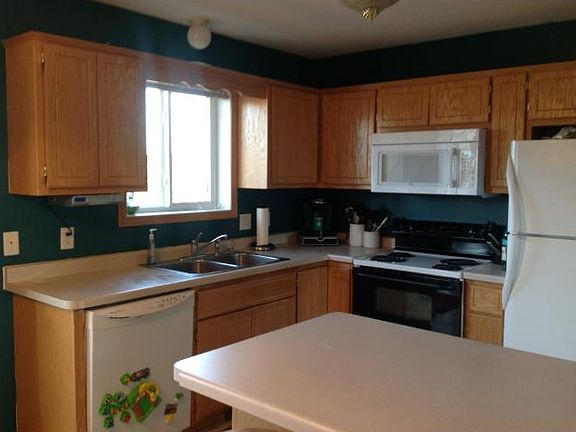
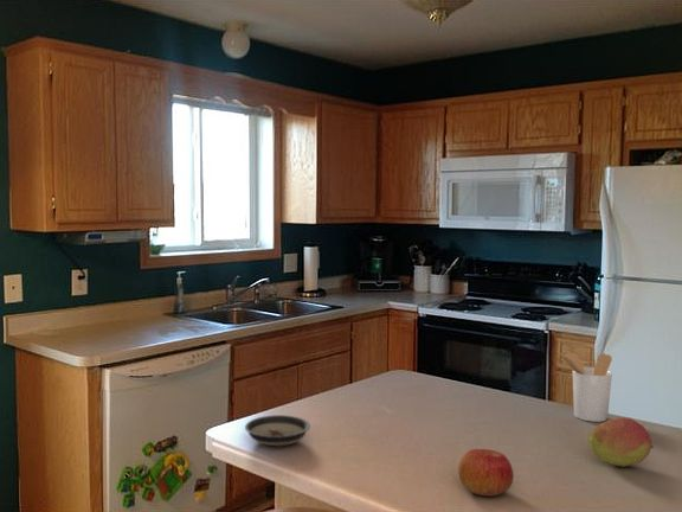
+ fruit (620, 441)
+ utensil holder (583, 383)
+ saucer (277, 433)
+ apple (485, 471)
